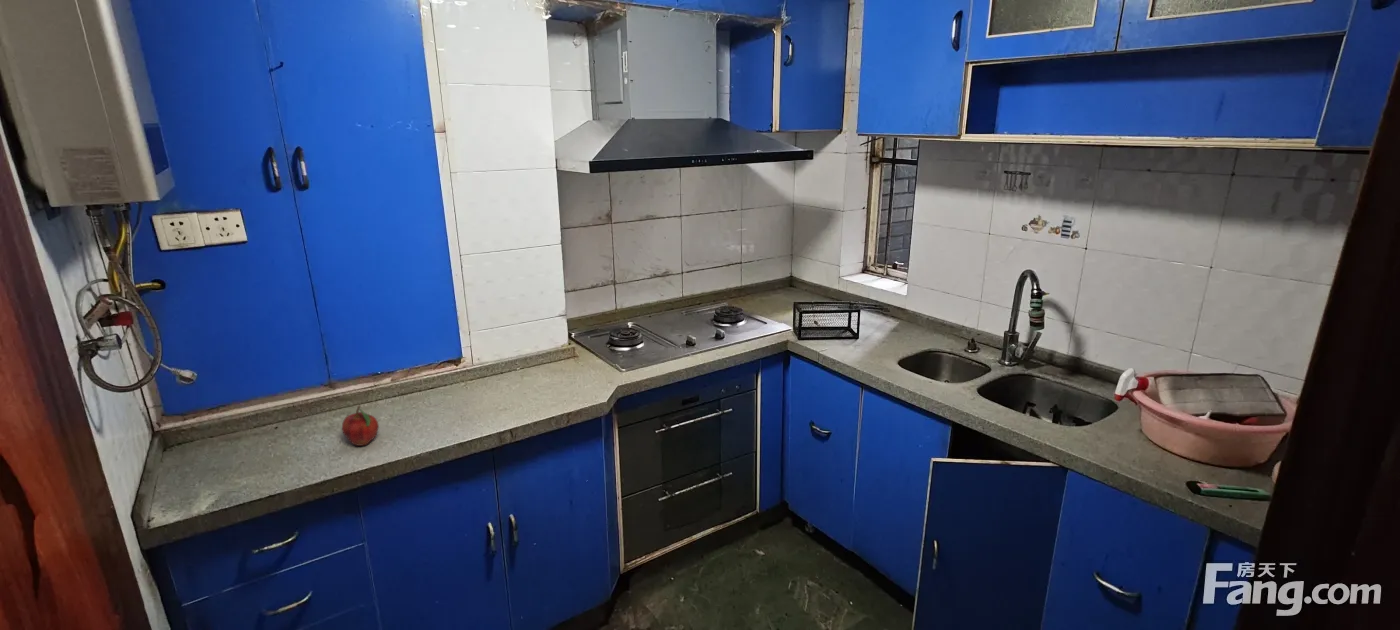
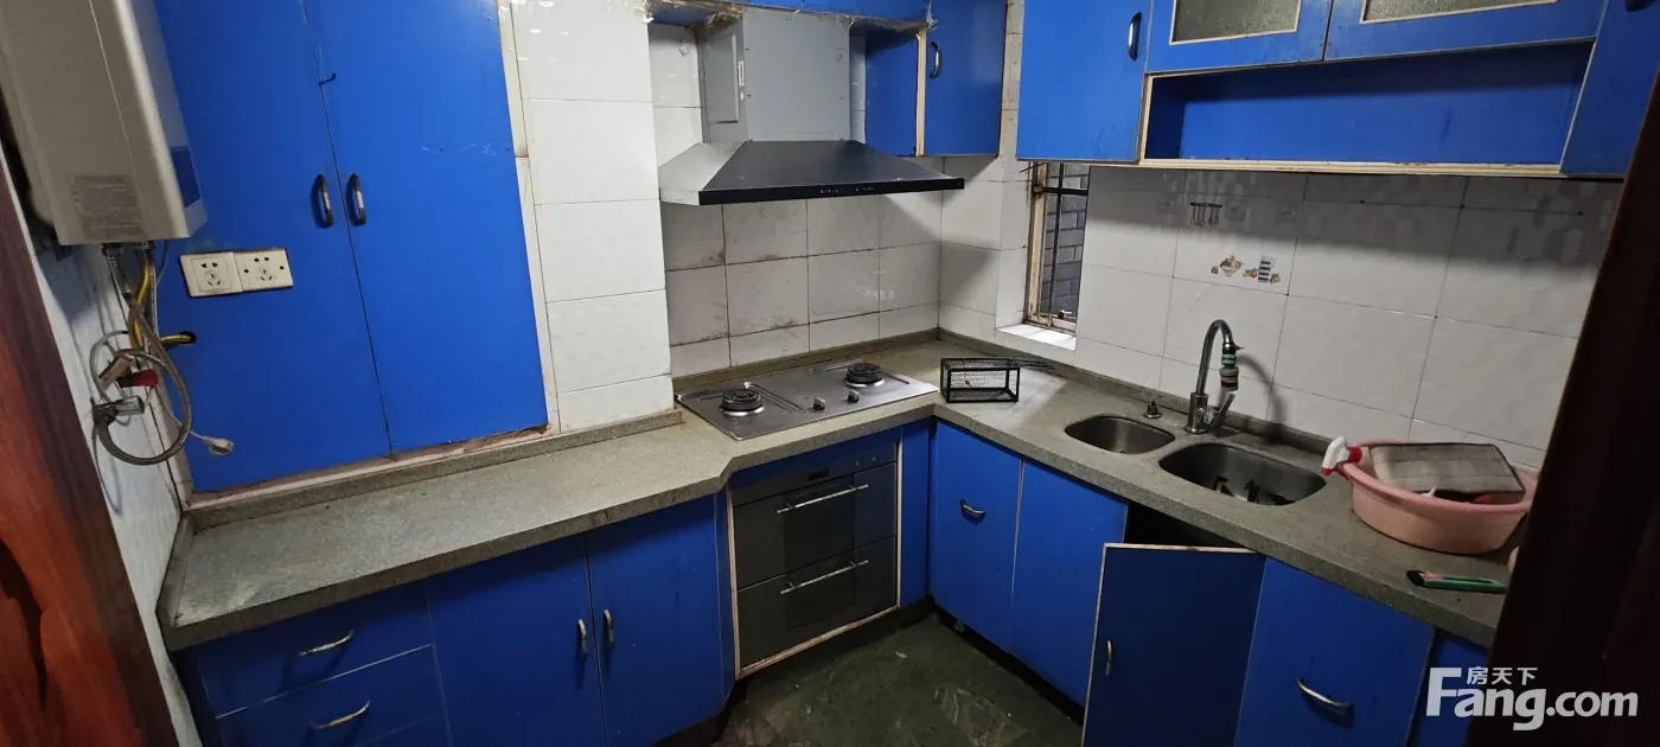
- fruit (360, 425)
